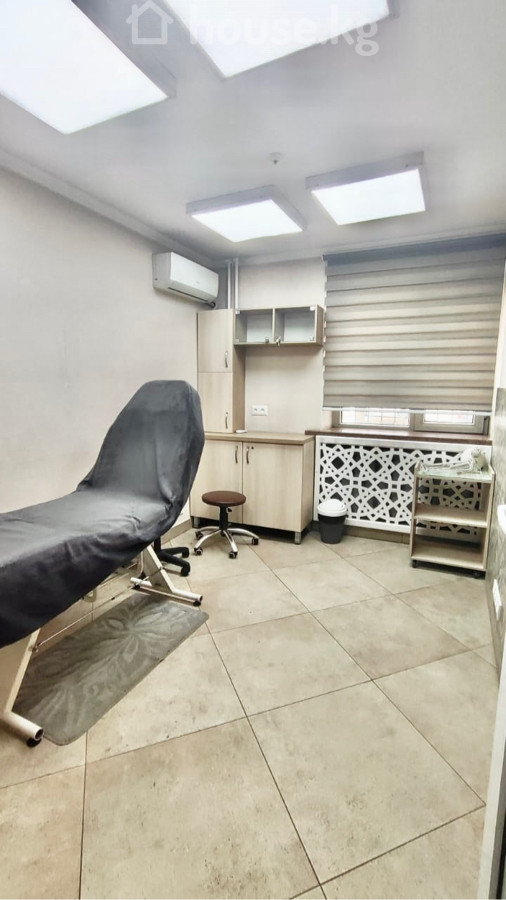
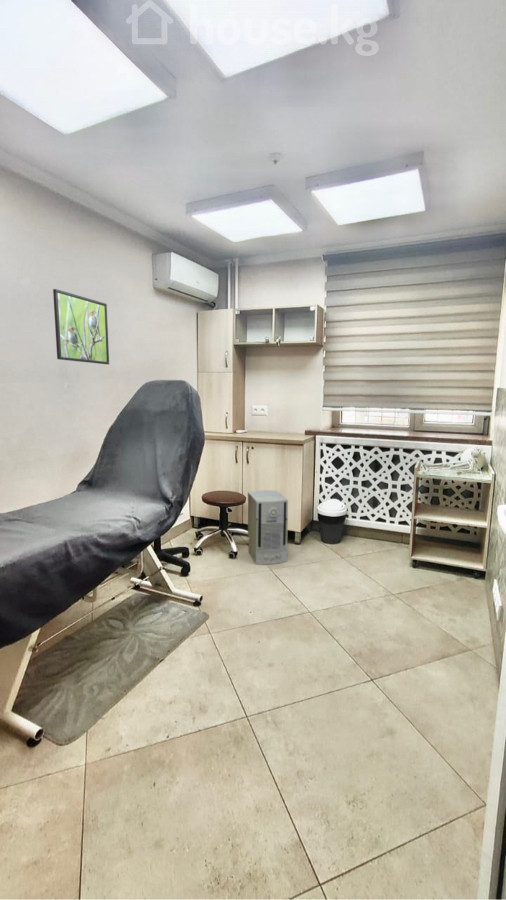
+ air purifier (266, 526)
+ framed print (83, 329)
